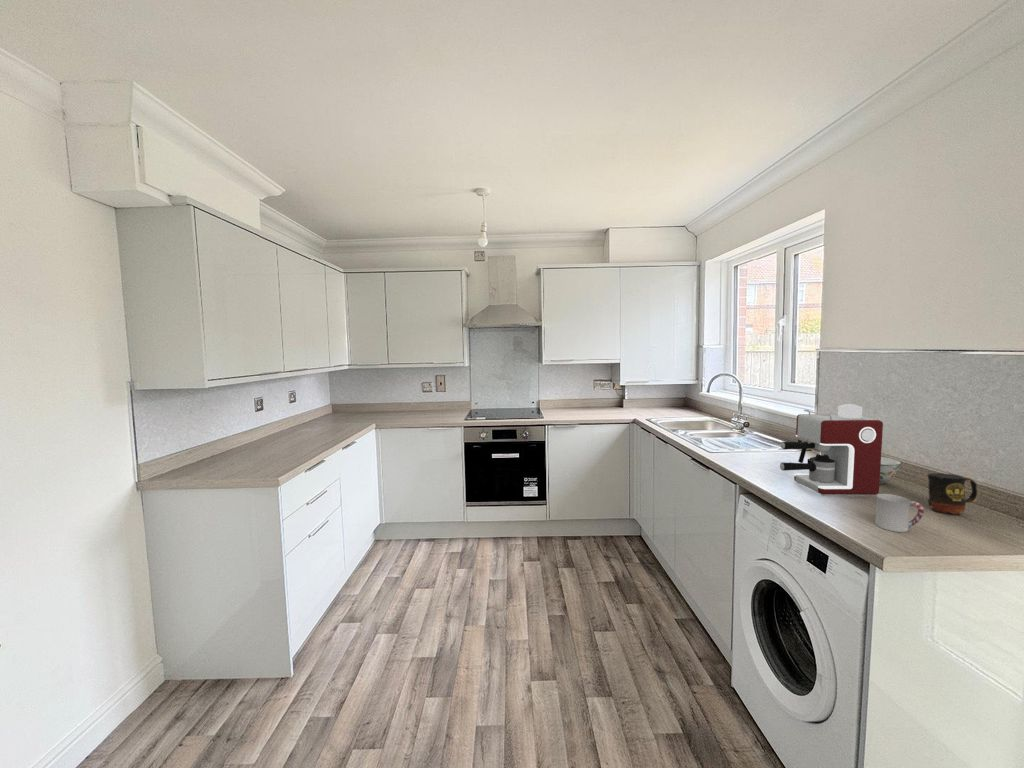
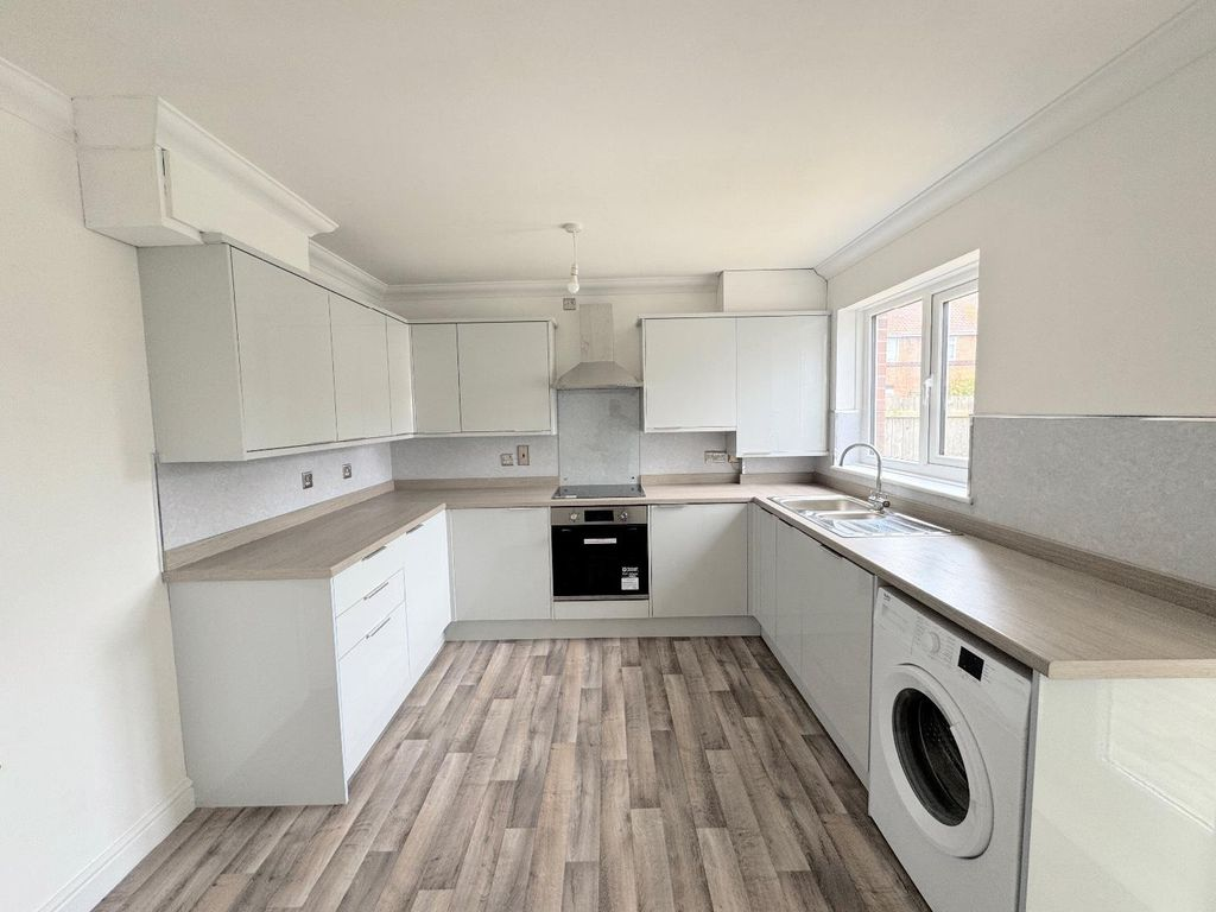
- coffee maker (823, 446)
- mug (952, 492)
- cup (899, 513)
- soup bowl (880, 470)
